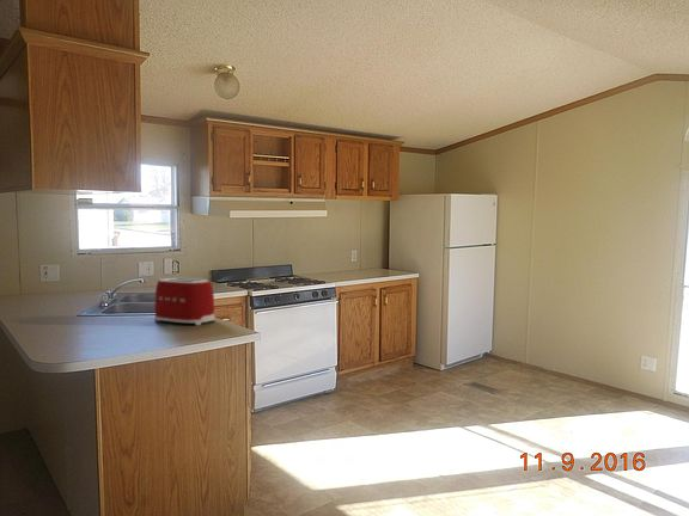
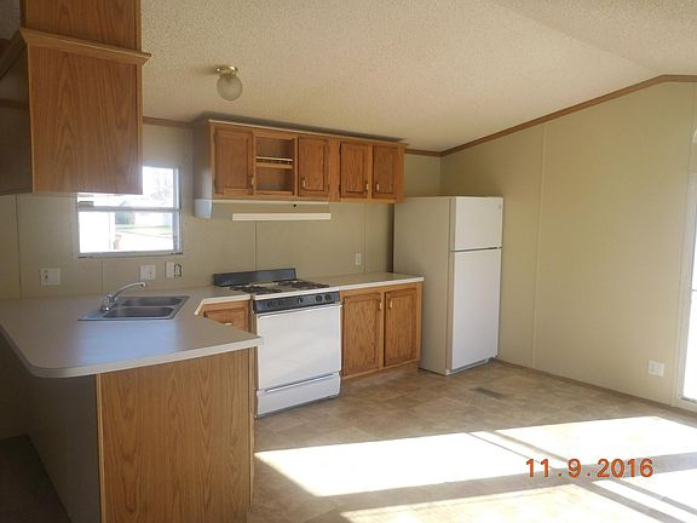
- toaster (183, 300)
